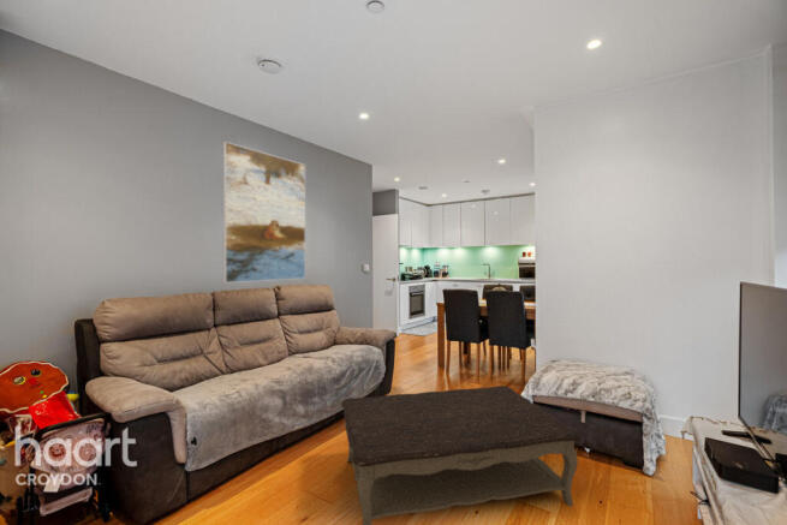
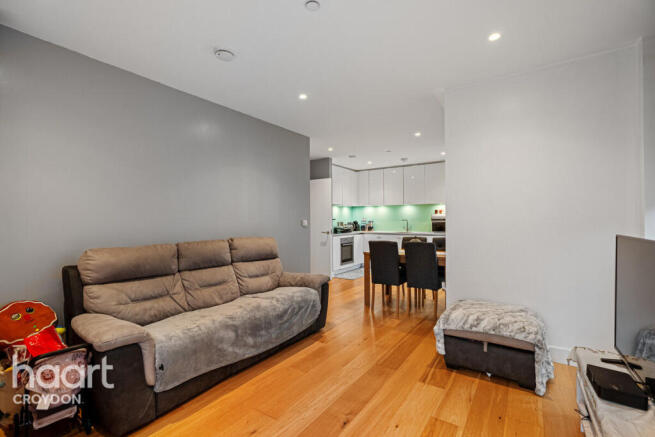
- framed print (268, 217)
- coffee table (448, 447)
